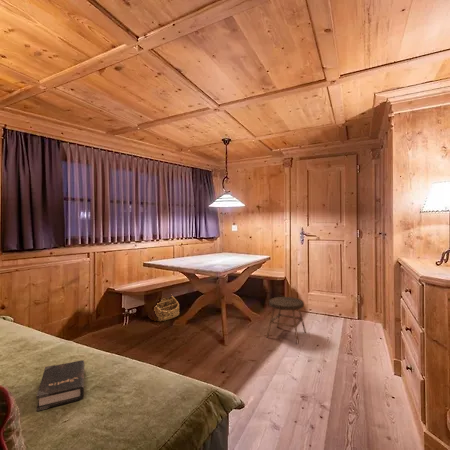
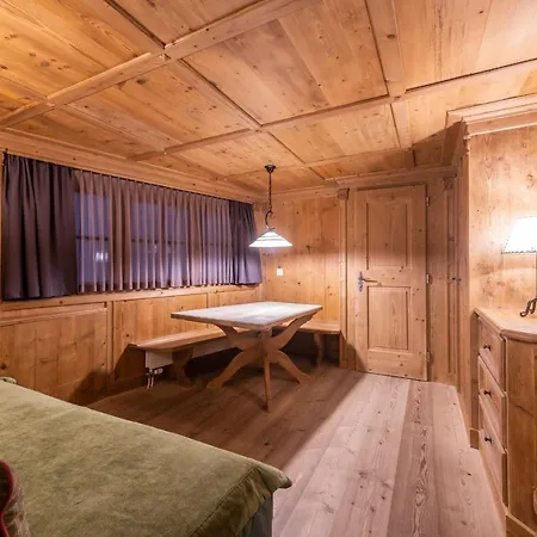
- basket (166, 307)
- stool (286, 316)
- hardback book (63, 381)
